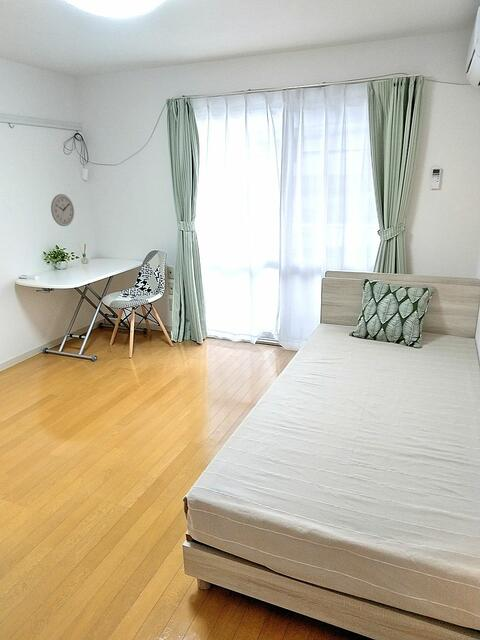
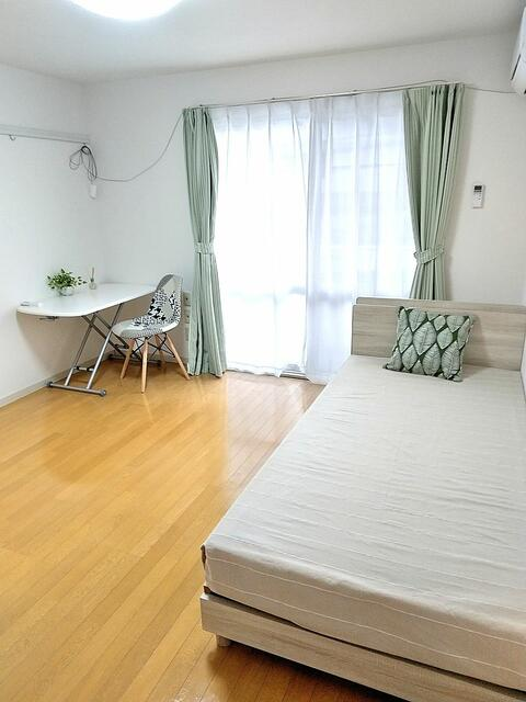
- wall clock (63, 210)
